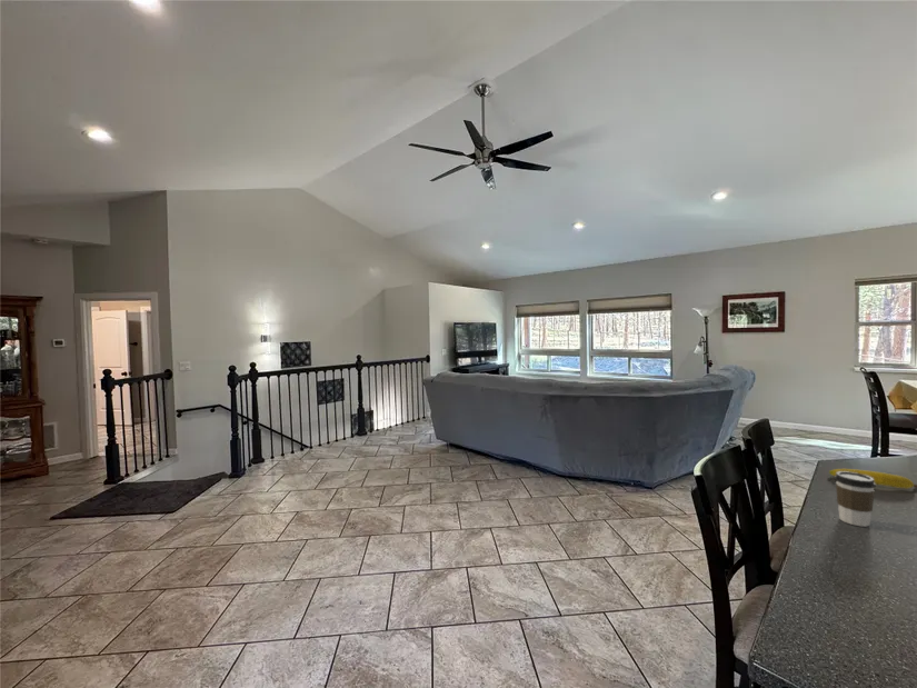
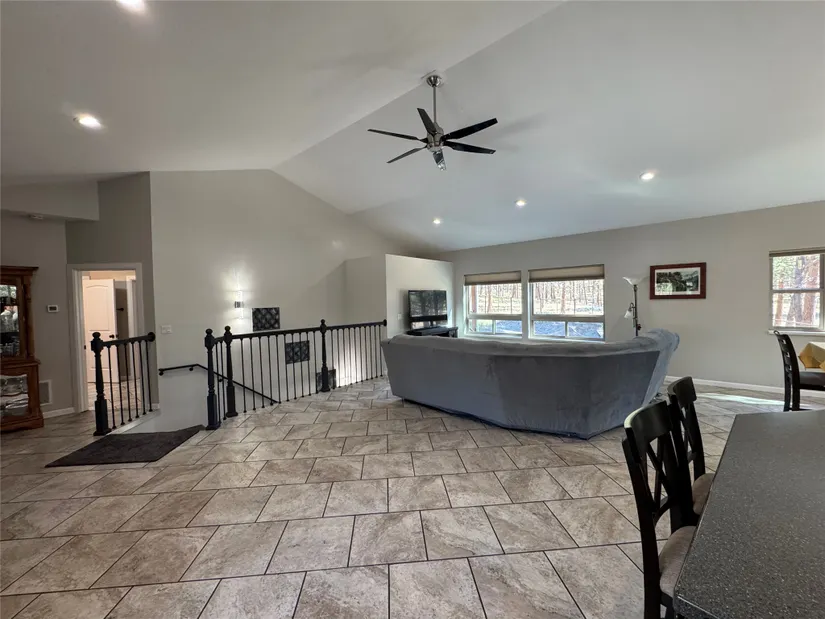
- coffee cup (854, 498)
- fruit (873, 476)
